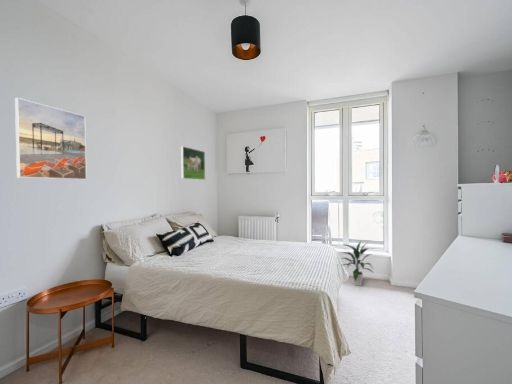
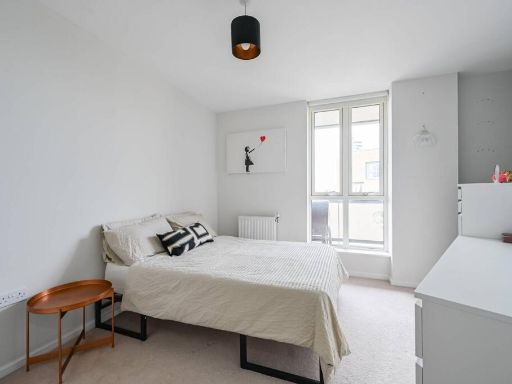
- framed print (193, 164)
- indoor plant (357, 262)
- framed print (54, 143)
